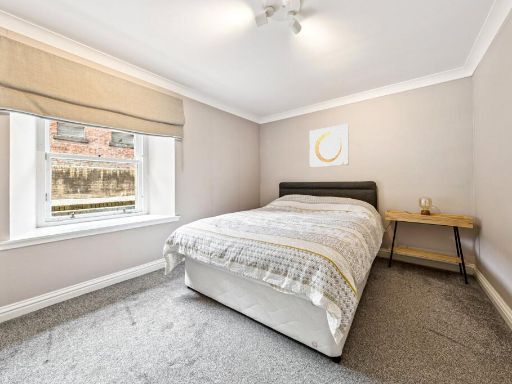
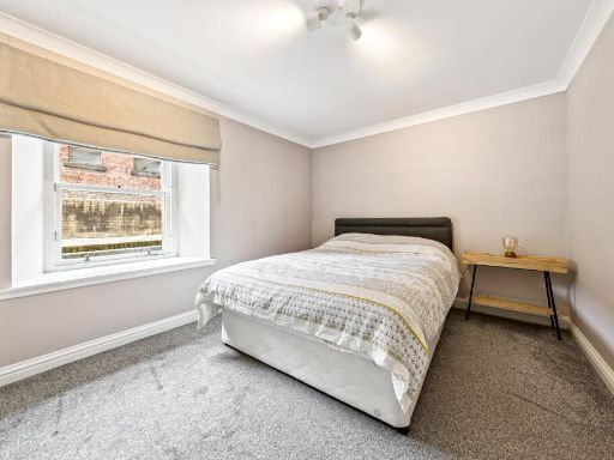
- wall art (328, 147)
